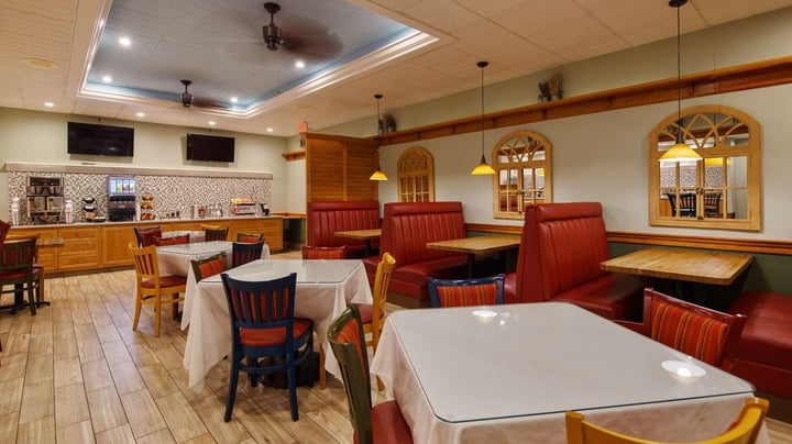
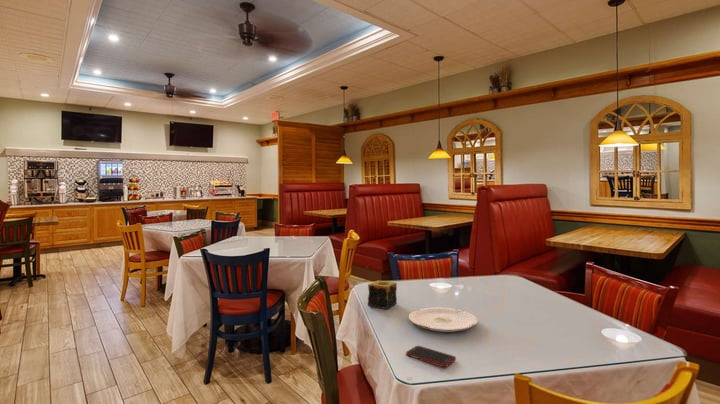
+ plate (442, 320)
+ candle (382, 294)
+ cell phone (430, 356)
